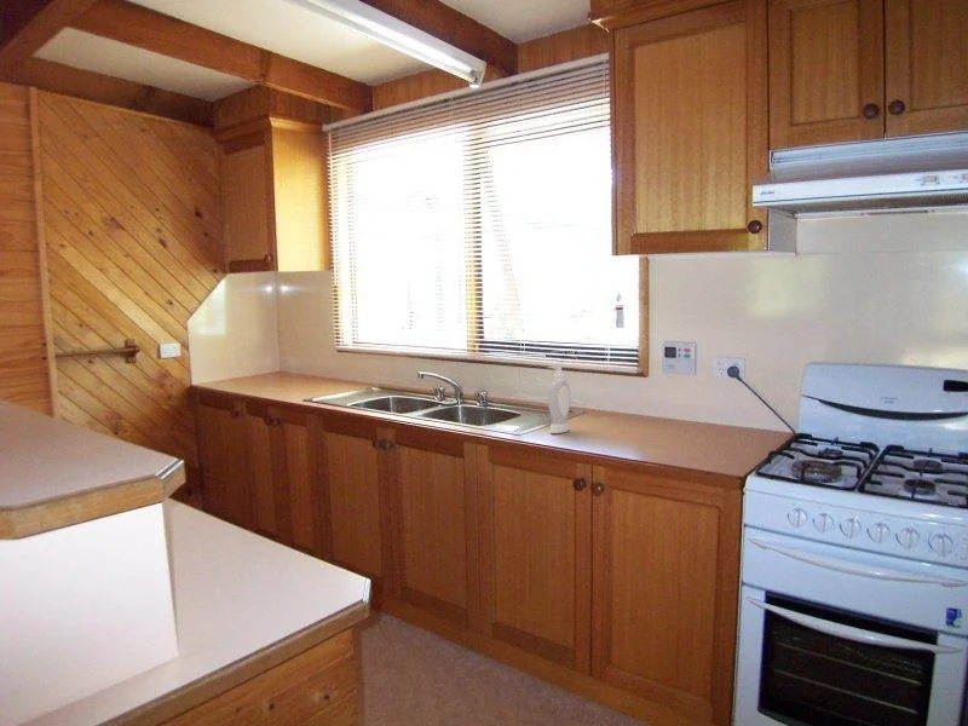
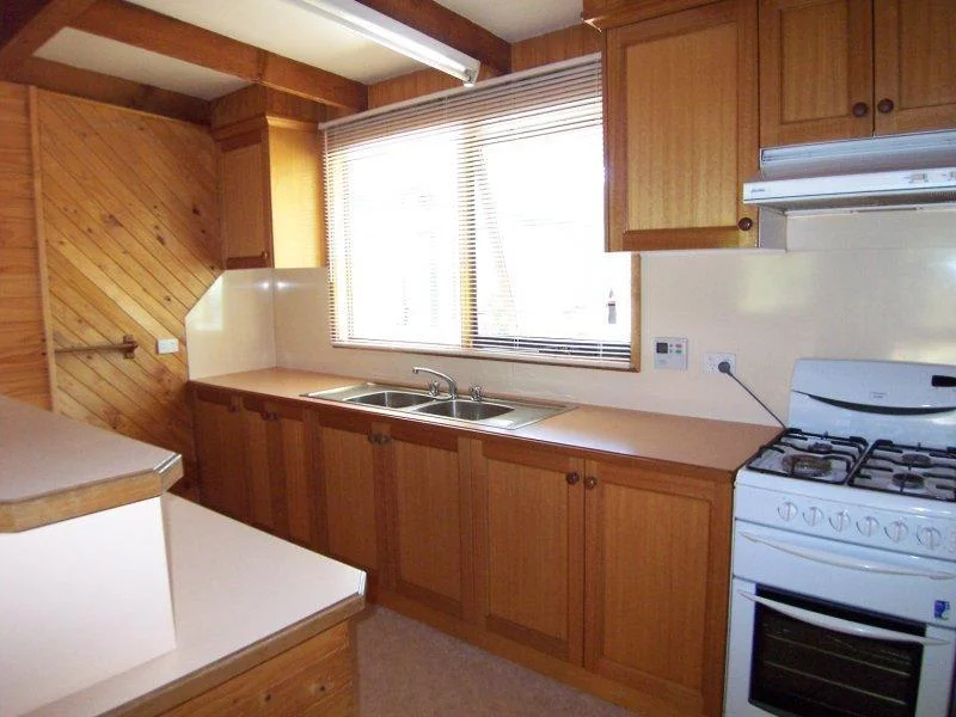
- soap bottle (557, 398)
